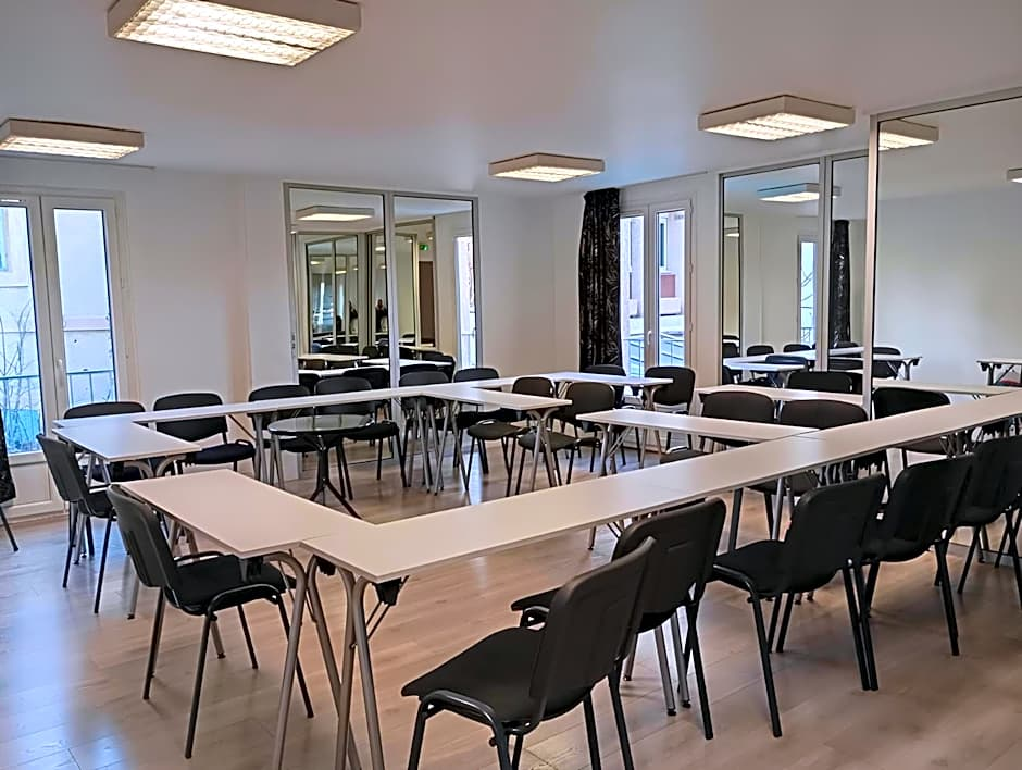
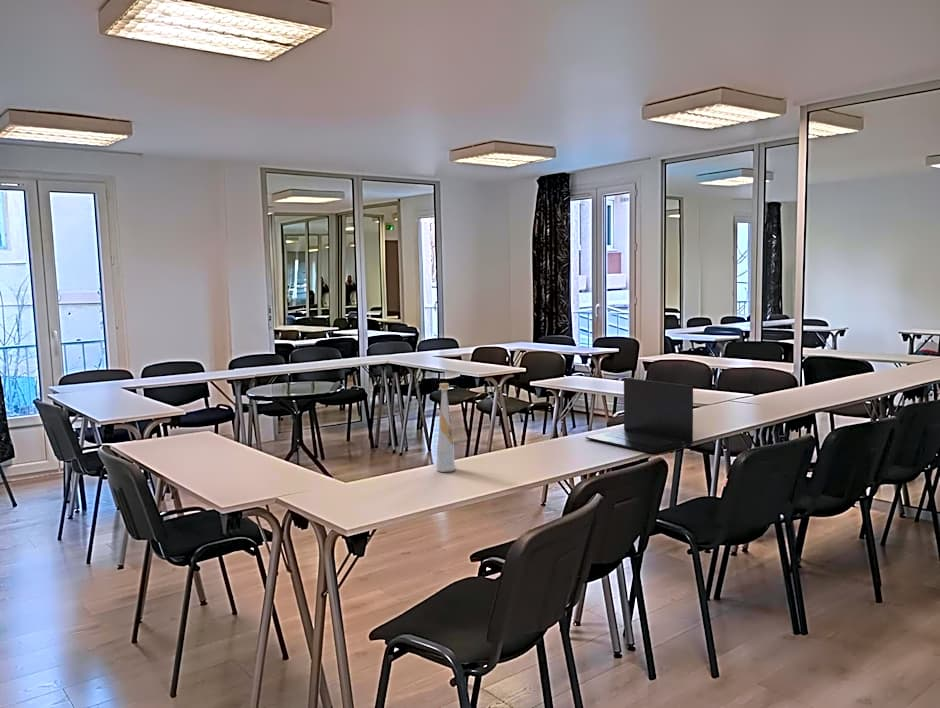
+ bottle (445, 426)
+ laptop (637, 413)
